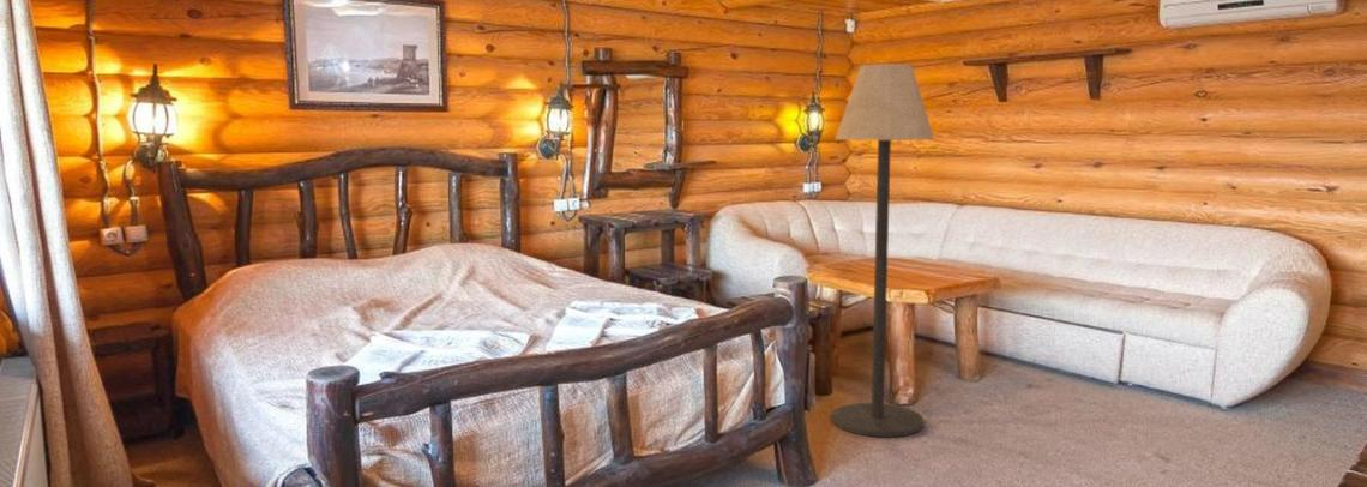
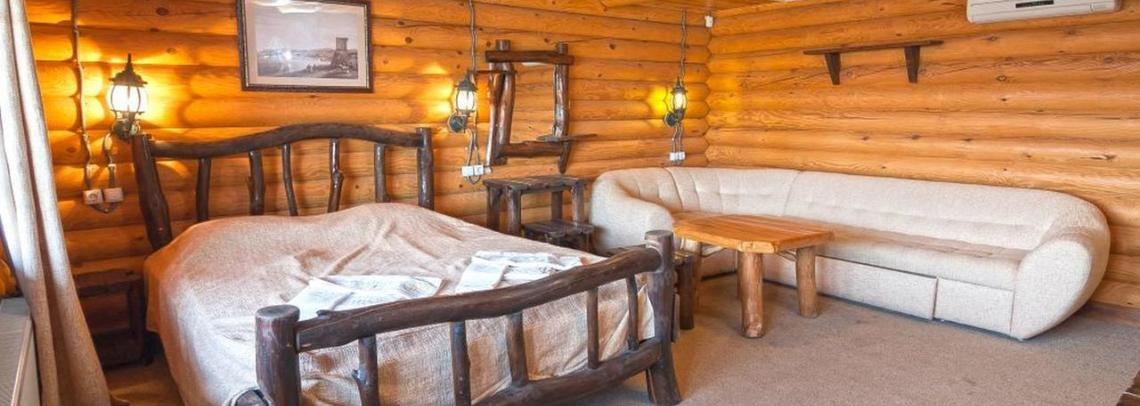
- floor lamp (881, 247)
